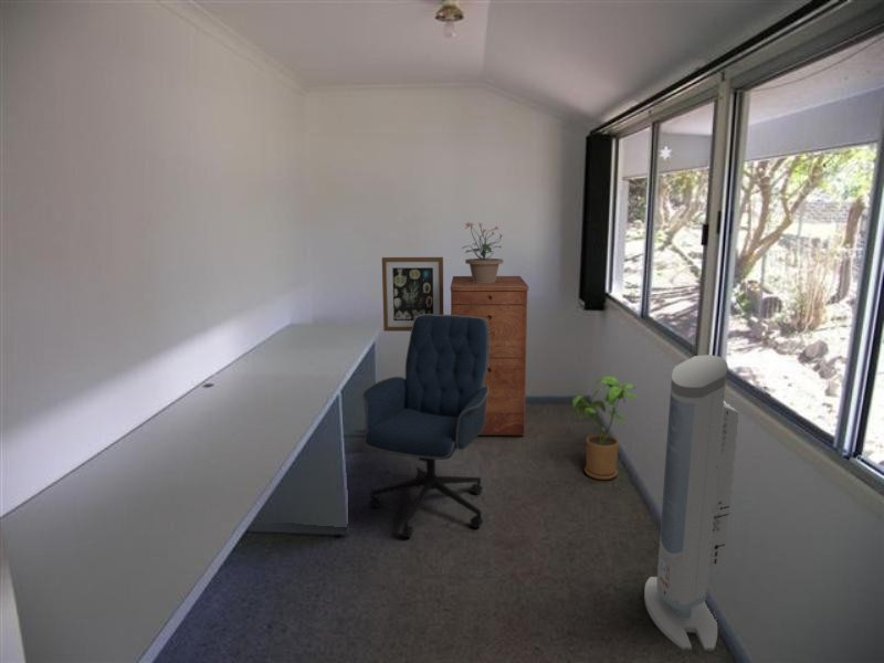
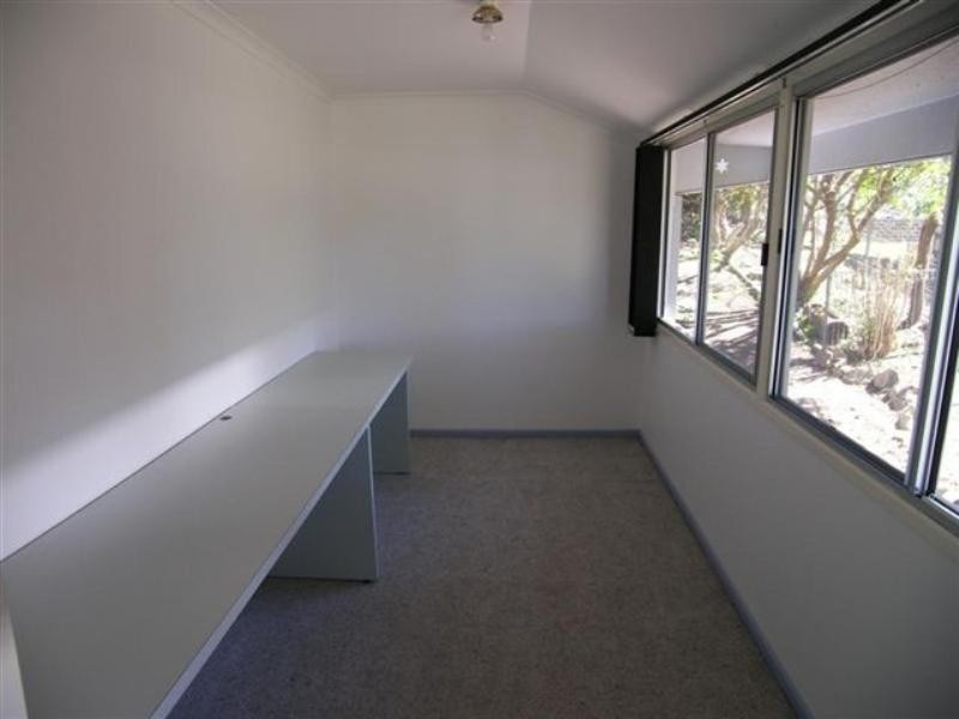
- air purifier (690, 491)
- filing cabinet (488, 351)
- potted plant (482, 251)
- office chair (431, 419)
- house plant (600, 427)
- wall art (412, 294)
